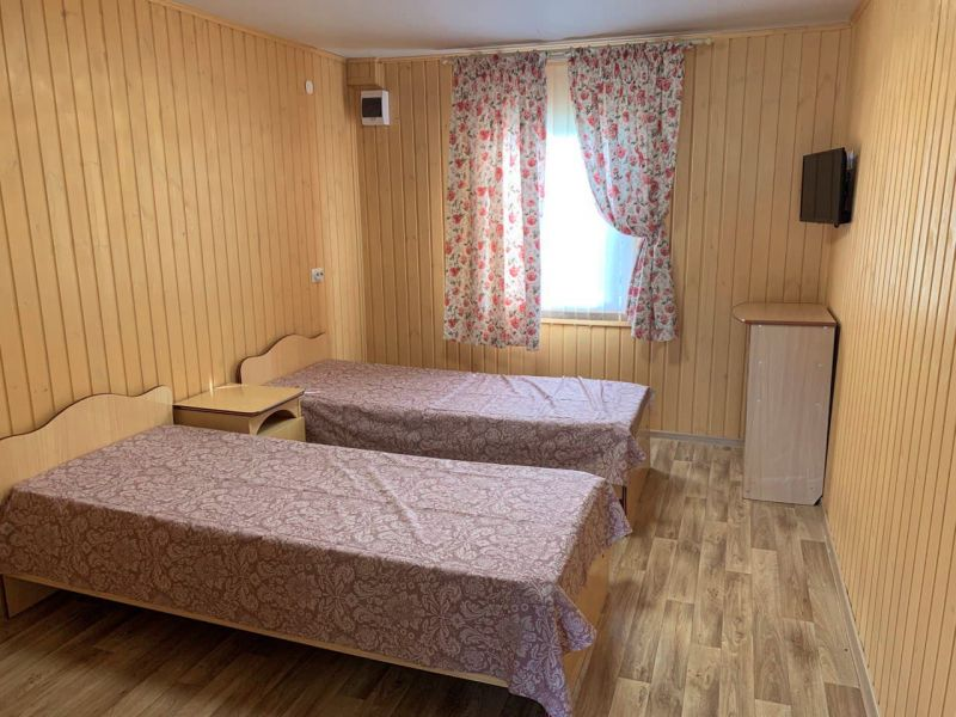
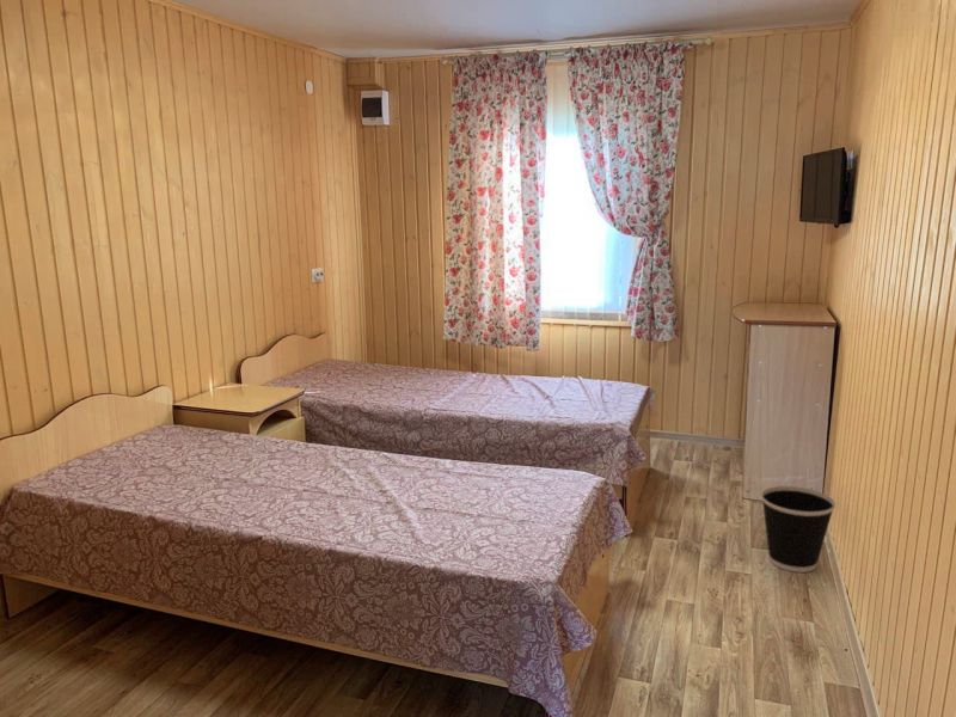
+ wastebasket (795, 529)
